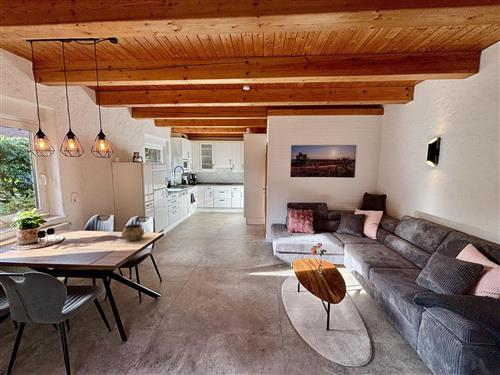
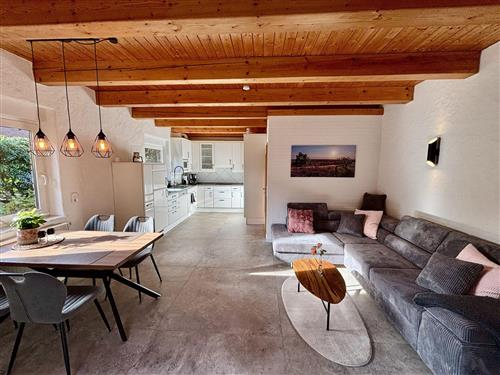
- decorative bowl (133, 232)
